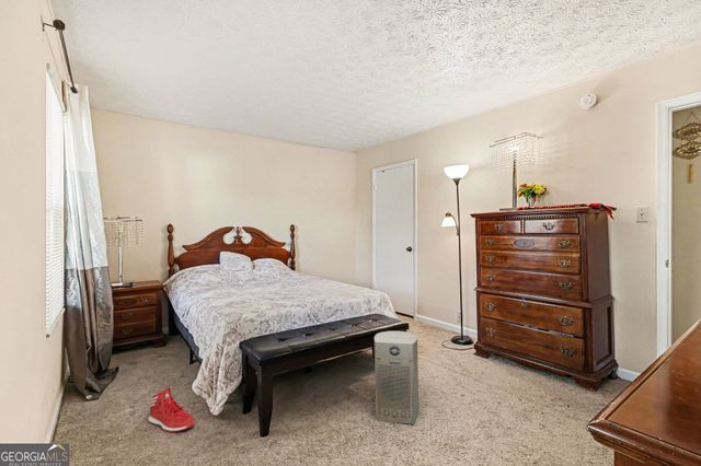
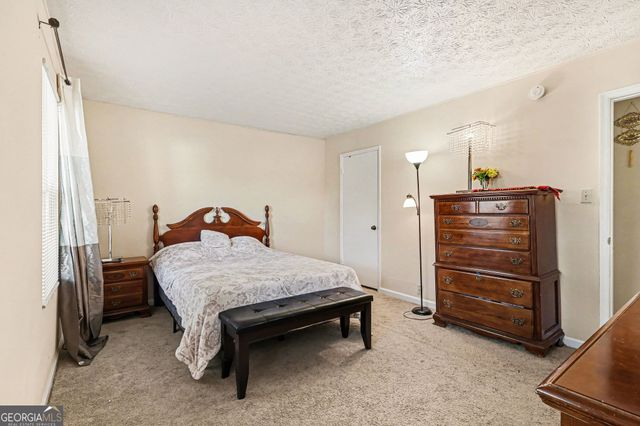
- sneaker (171, 407)
- fan (395, 372)
